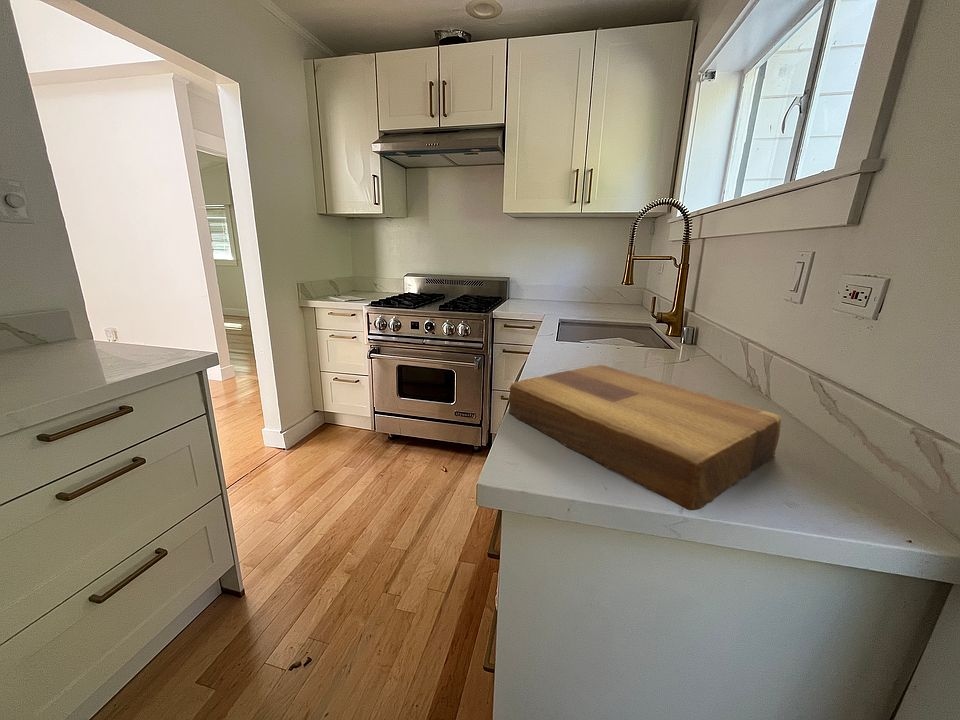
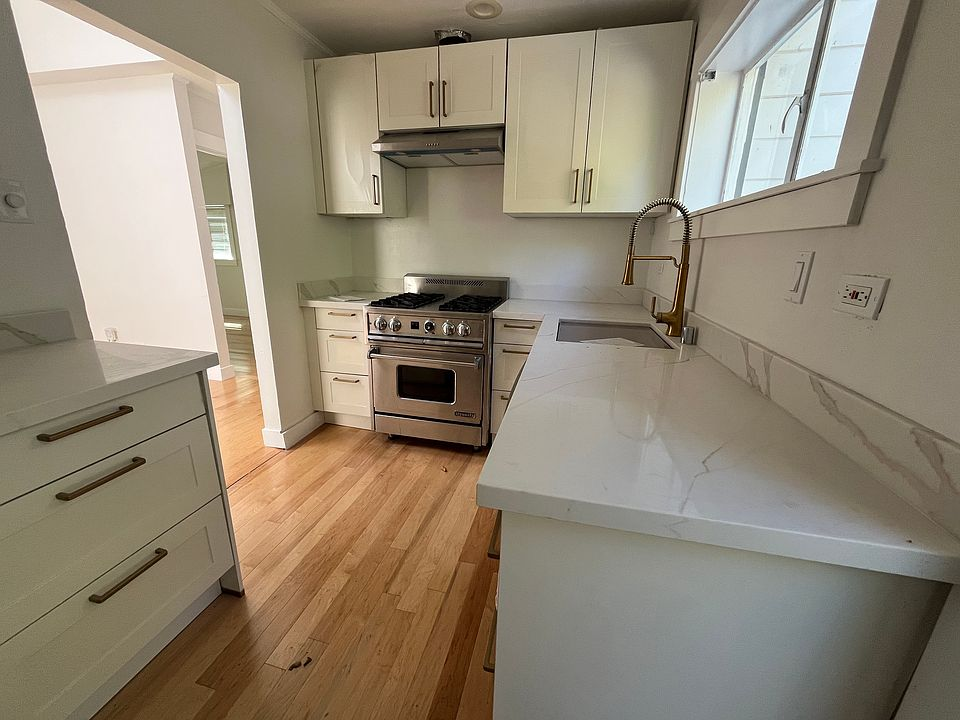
- cutting board (632, 414)
